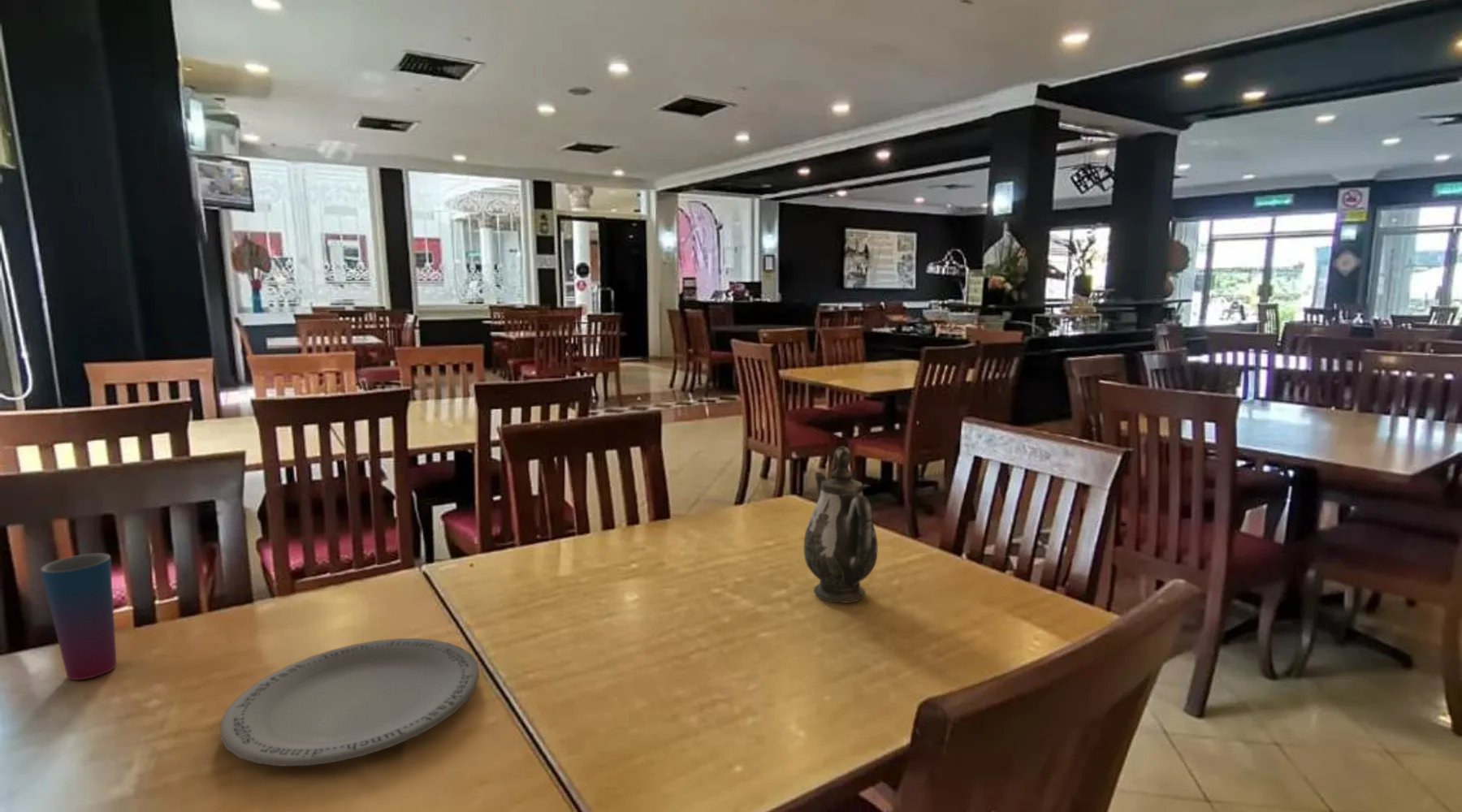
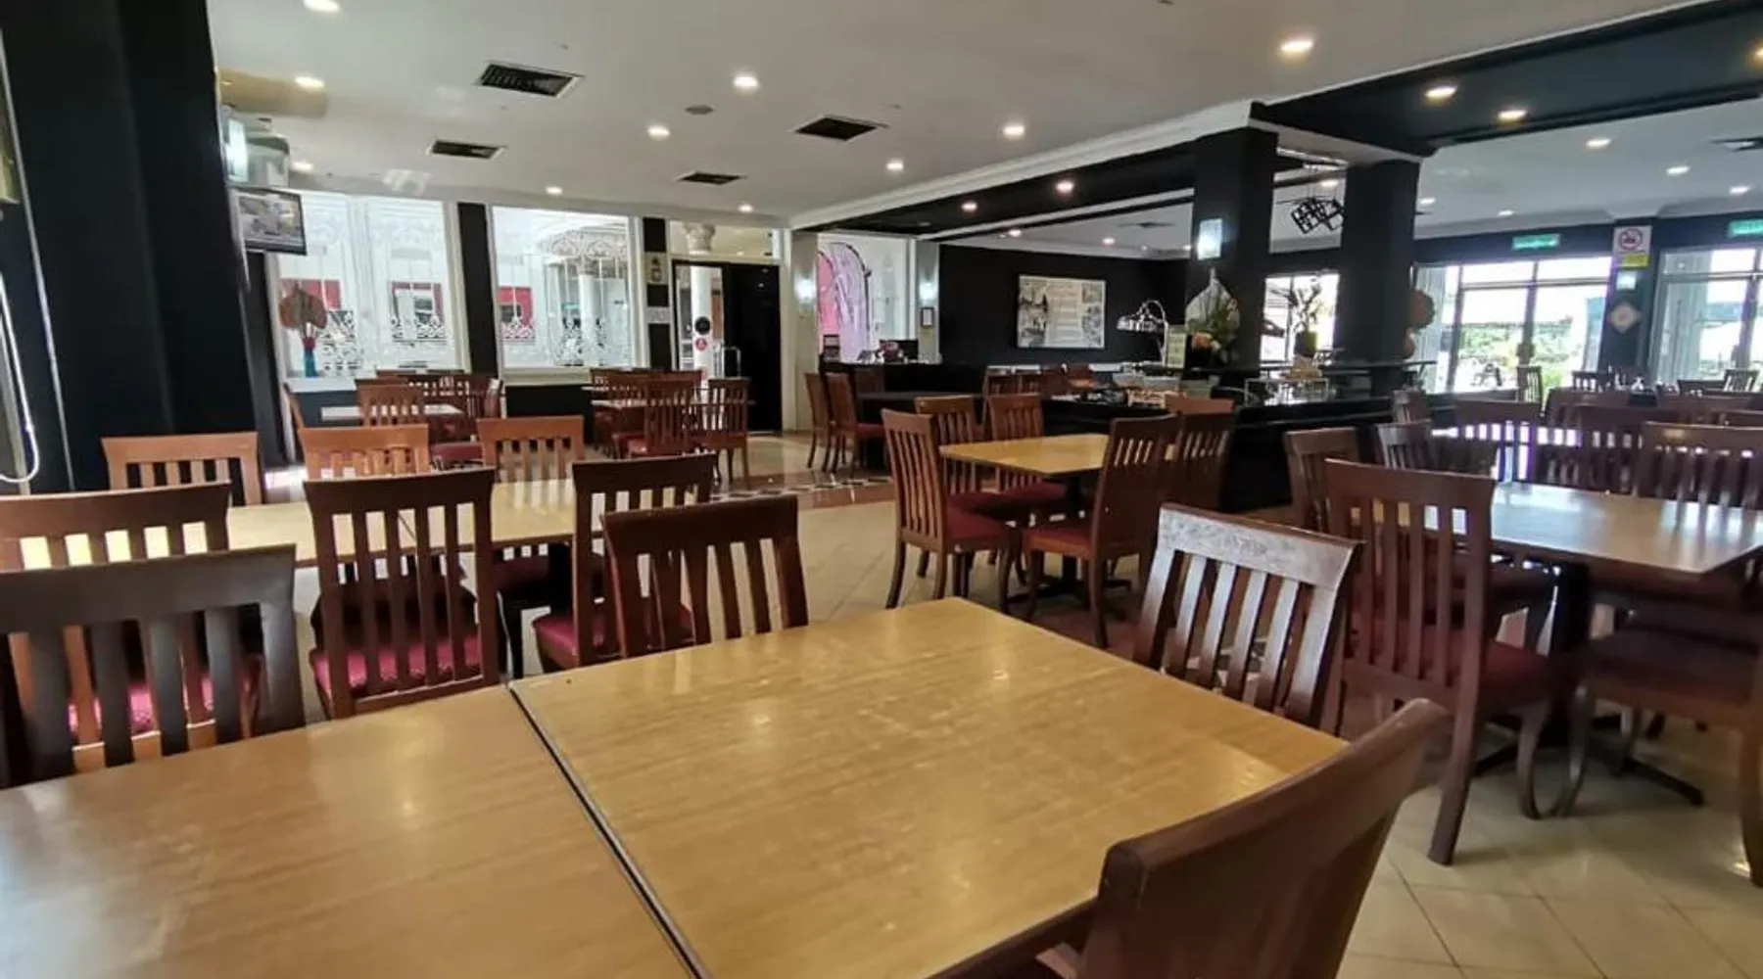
- plate (358, 697)
- teapot (839, 520)
- cup (84, 616)
